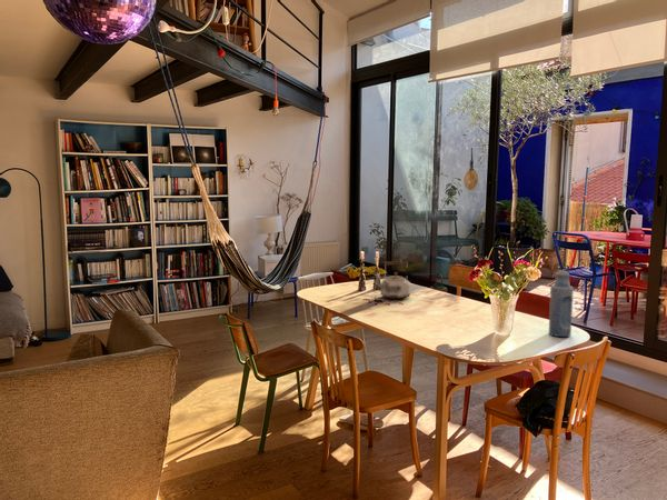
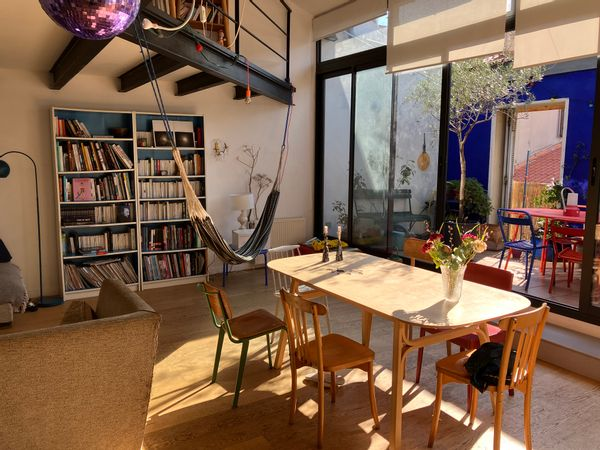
- kettle (391, 279)
- bottle (560, 302)
